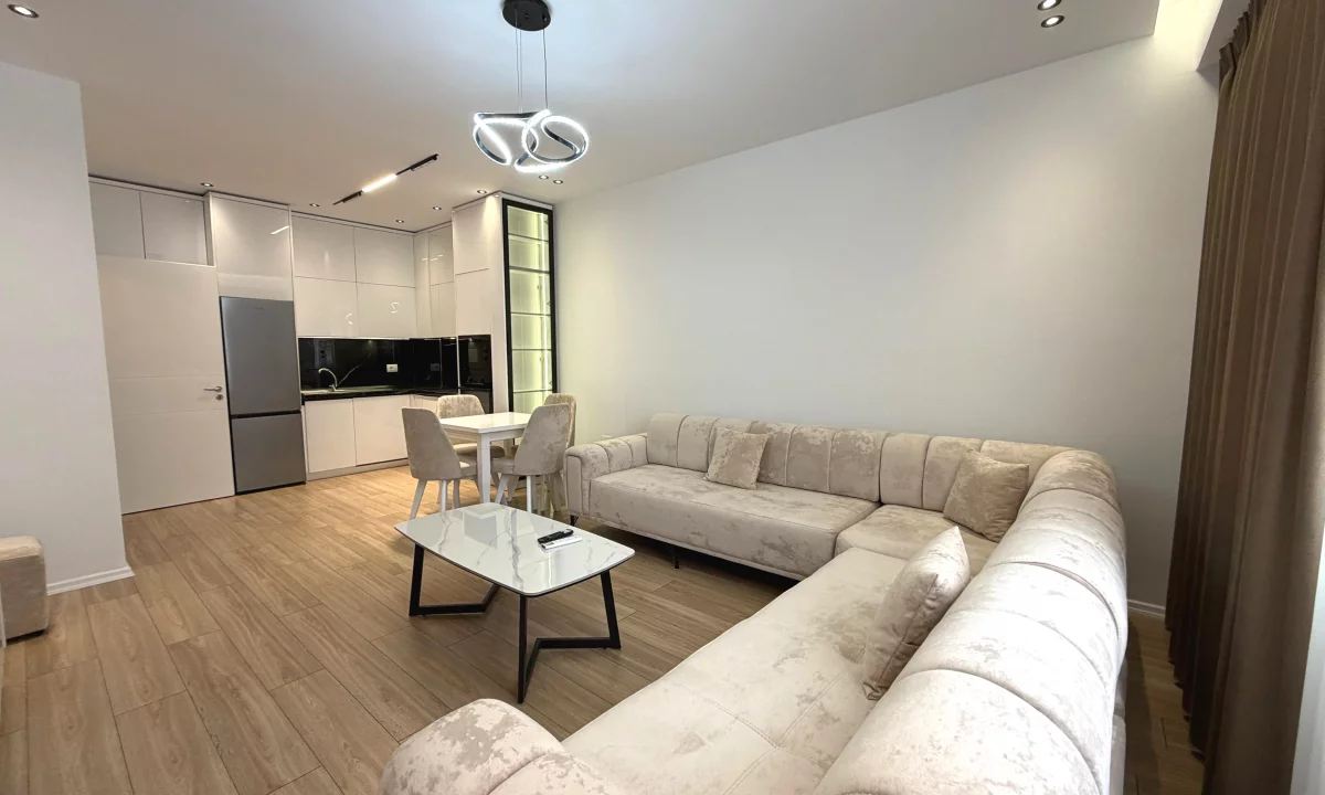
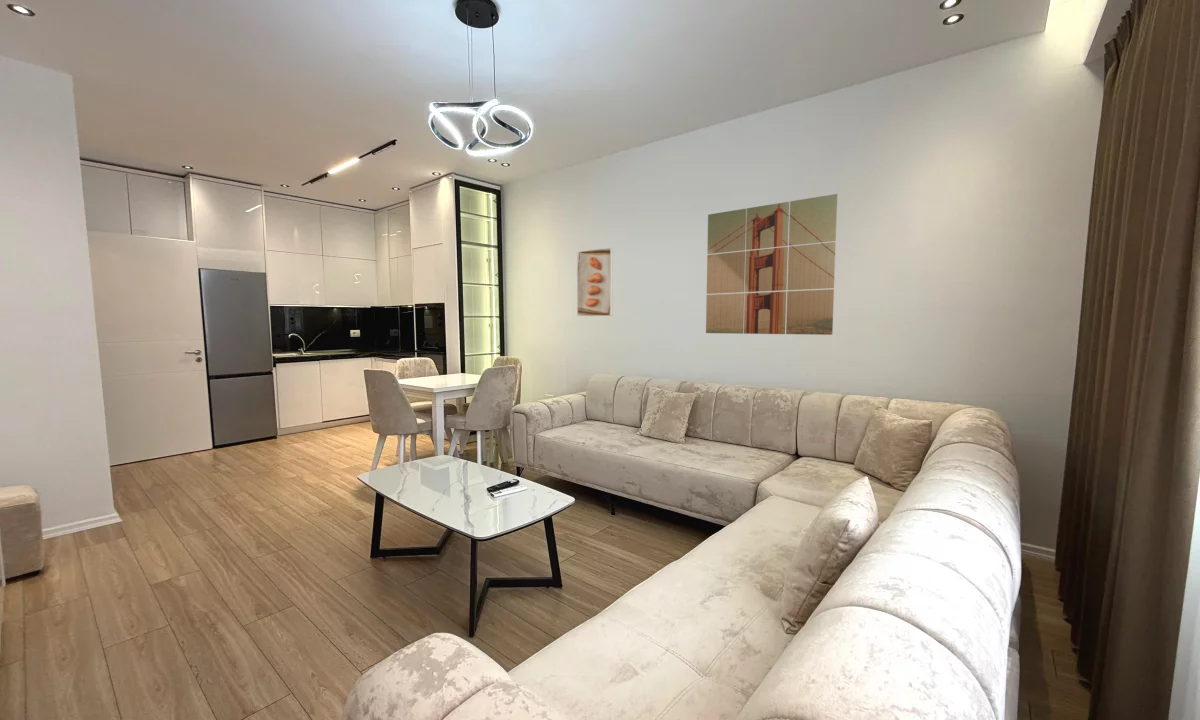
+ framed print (594, 283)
+ wall art (765, 270)
